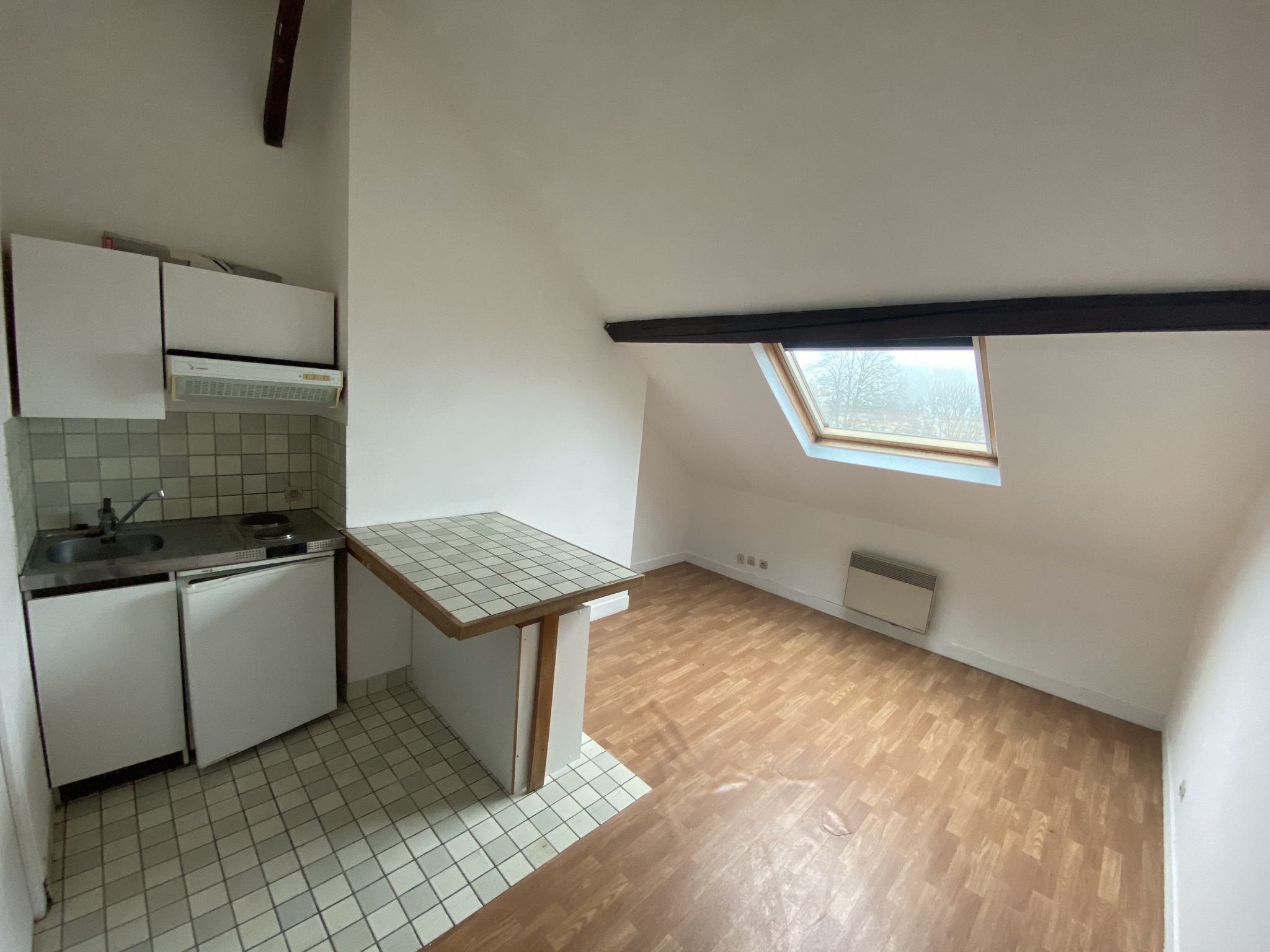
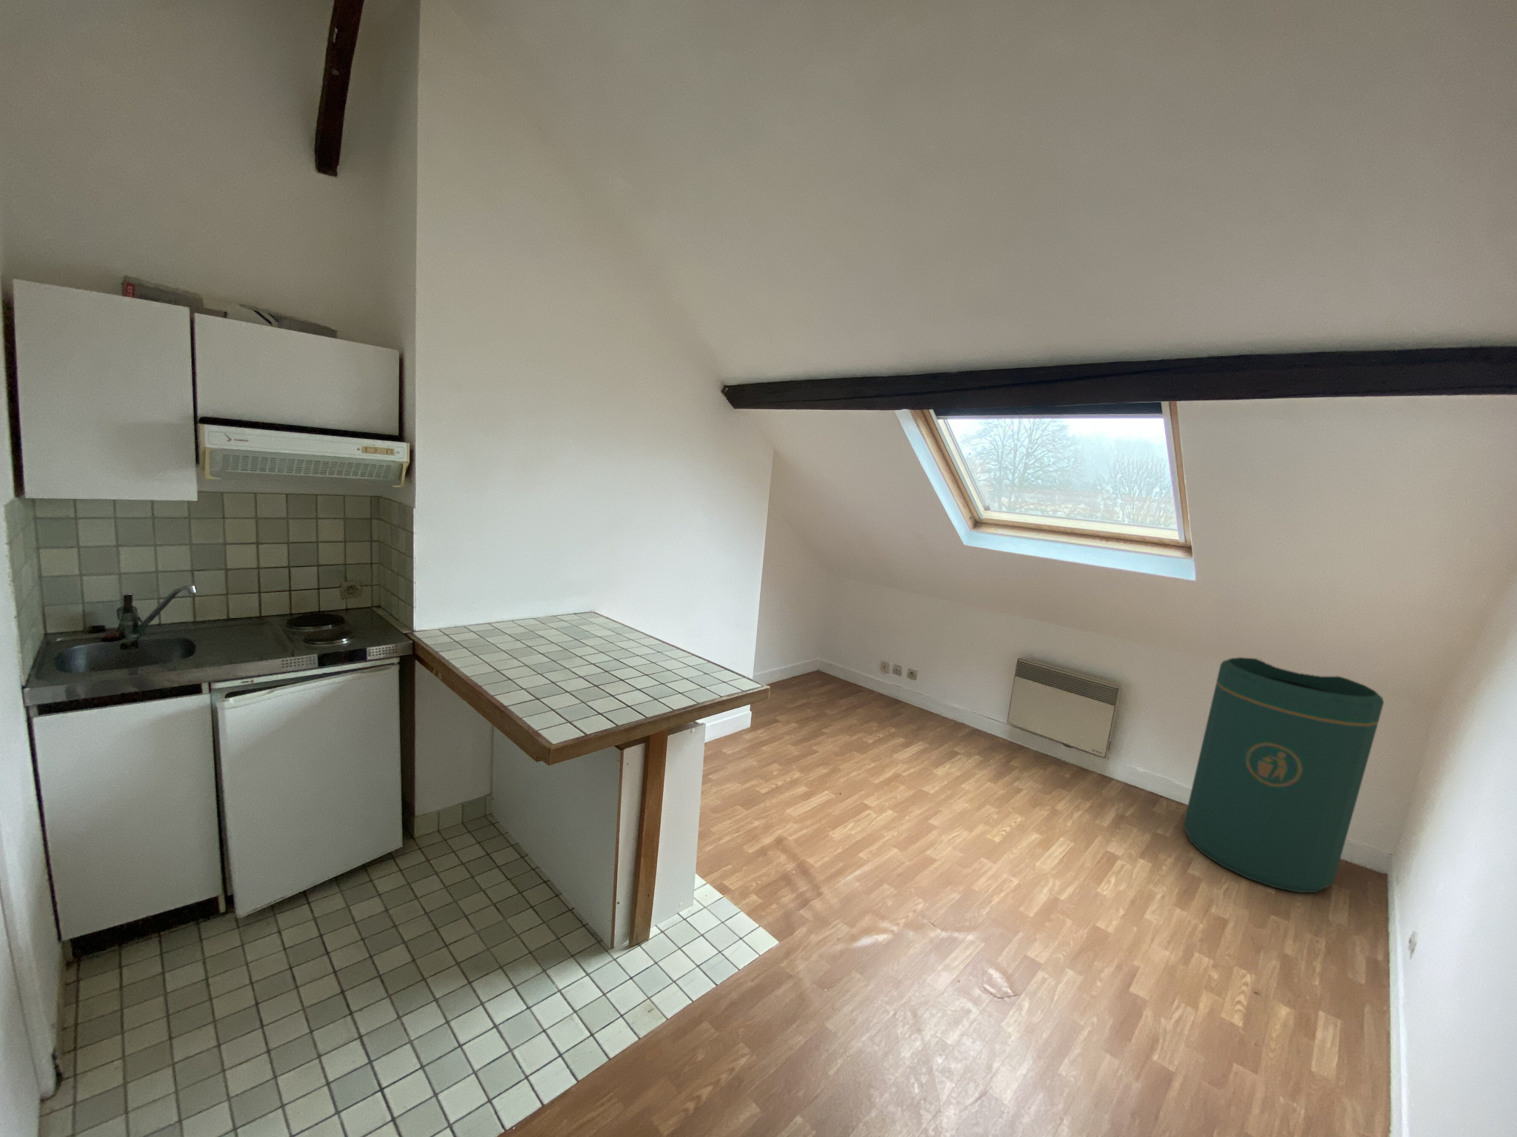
+ trash can (1275, 767)
